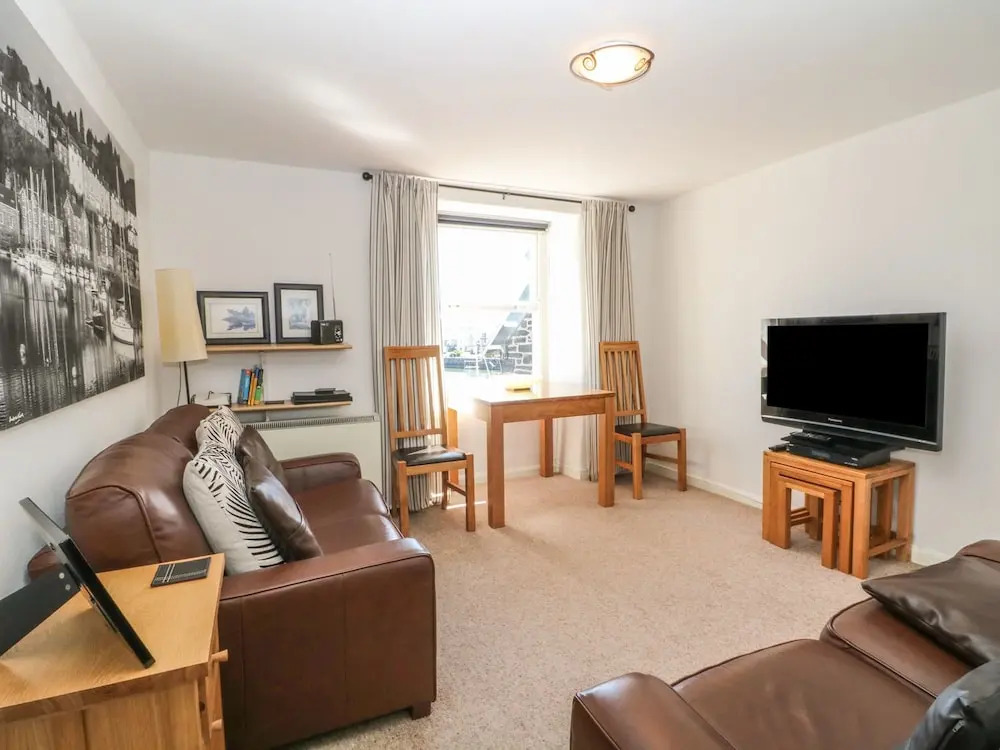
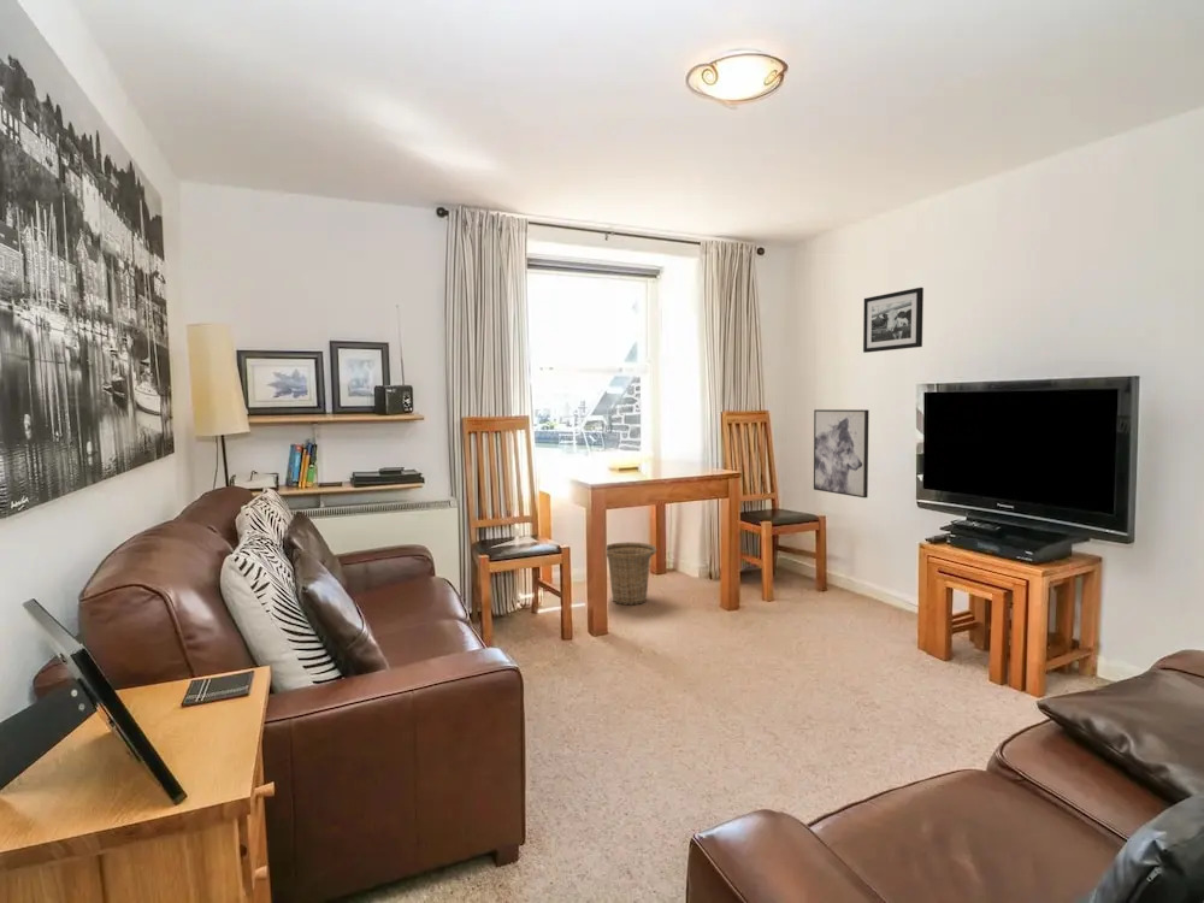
+ picture frame (891, 321)
+ basket (628, 573)
+ wall art (839, 452)
